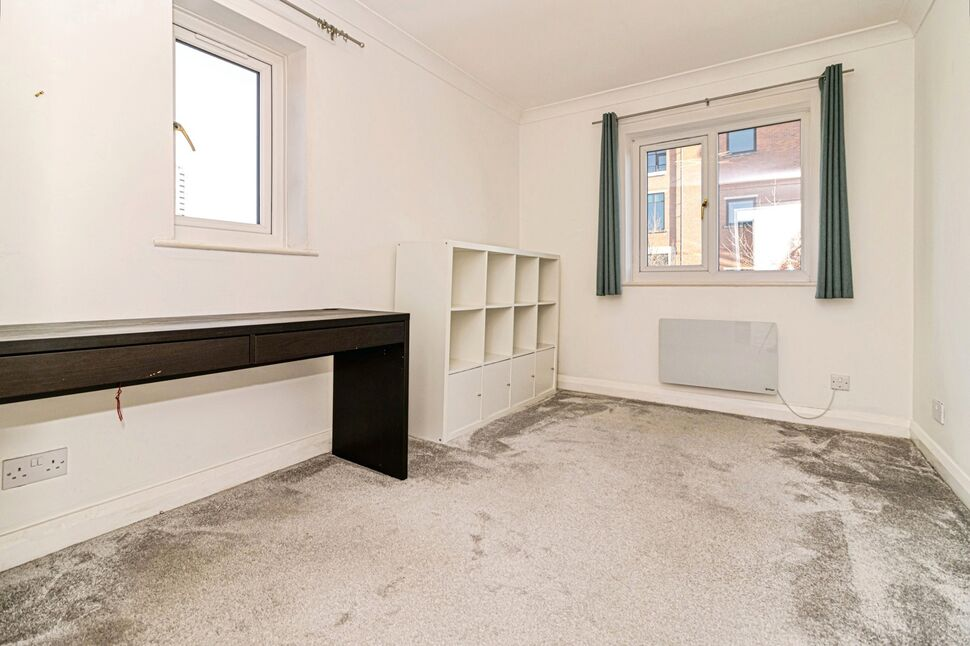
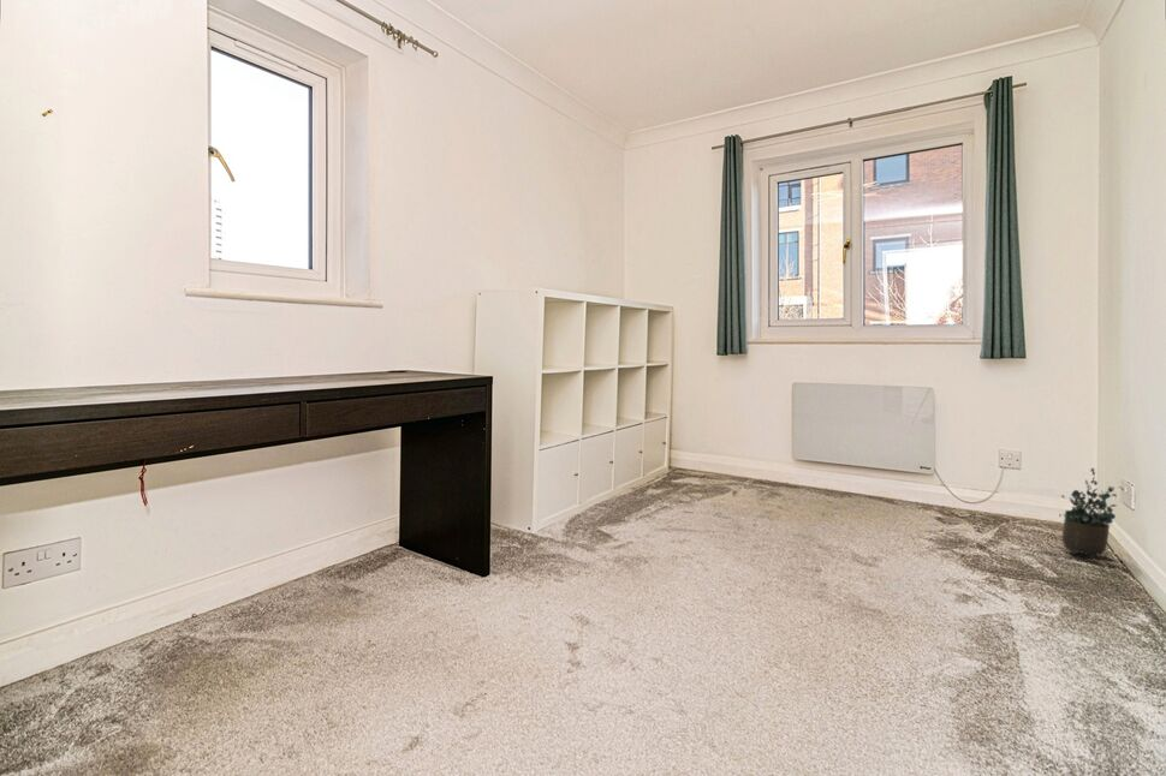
+ potted plant (1089, 513)
